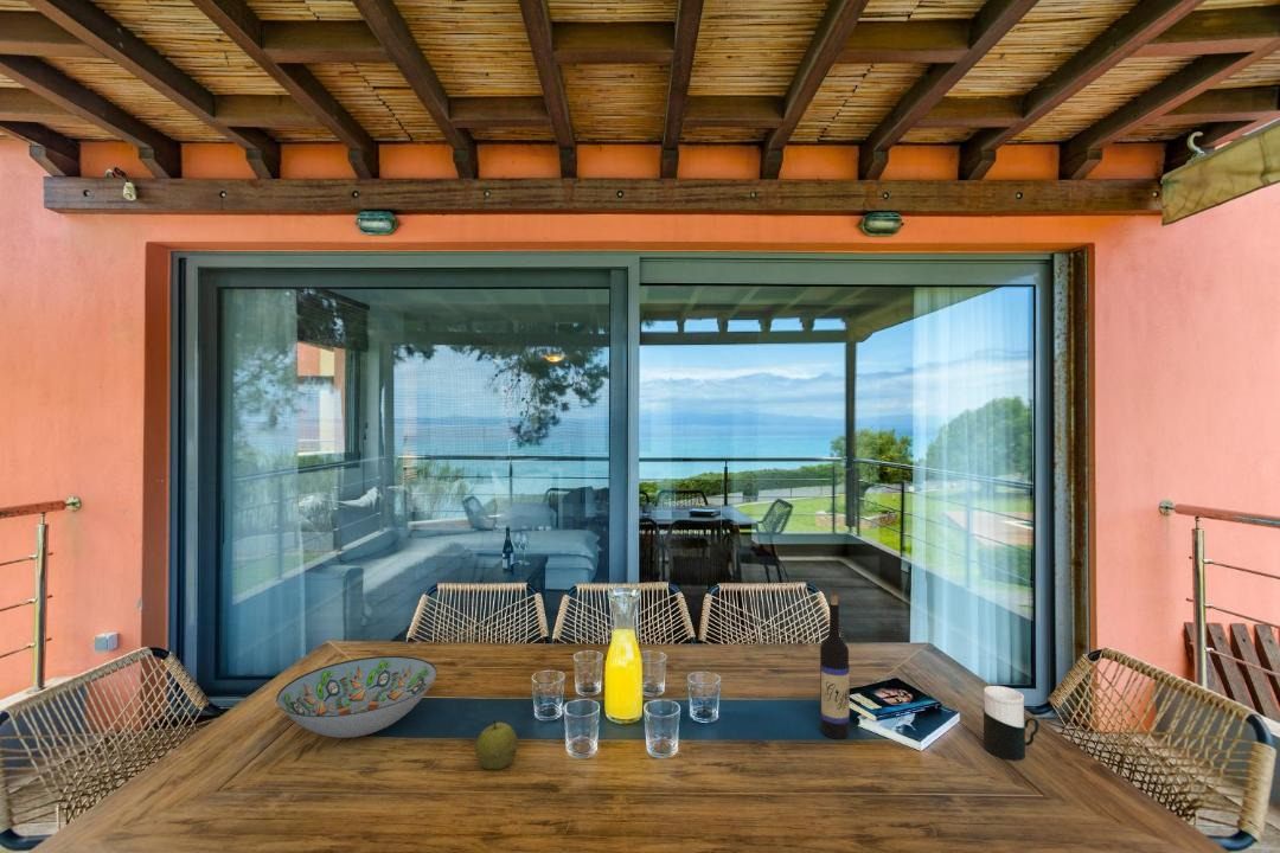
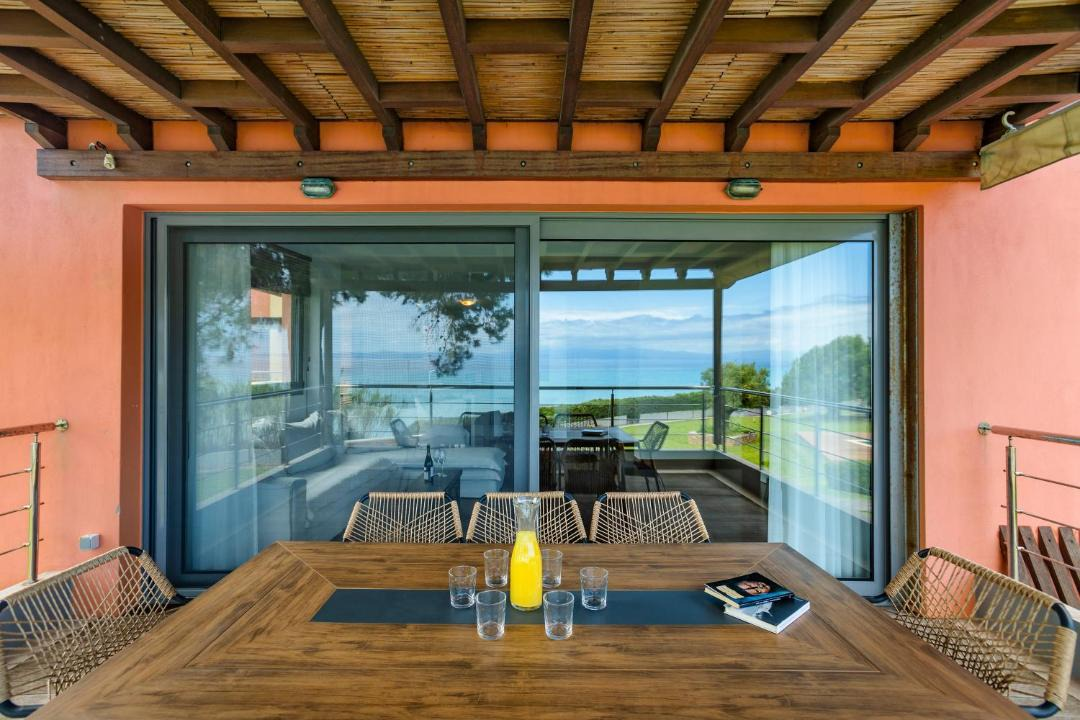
- cup (1011, 721)
- decorative bowl (360, 704)
- apple (495, 743)
- wine bottle (834, 663)
